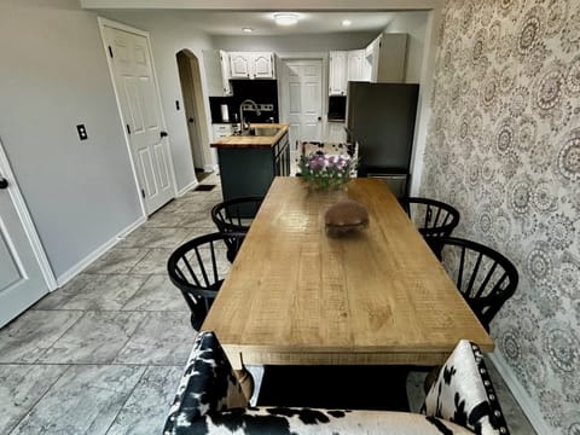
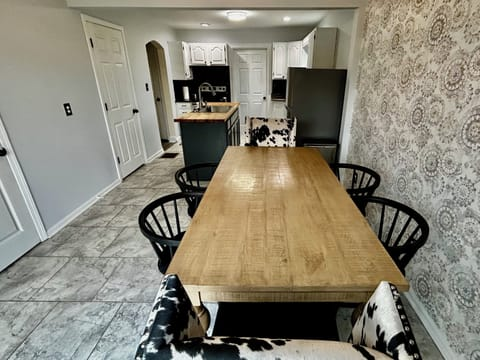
- decorative bowl (346, 216)
- flower arrangement (327, 173)
